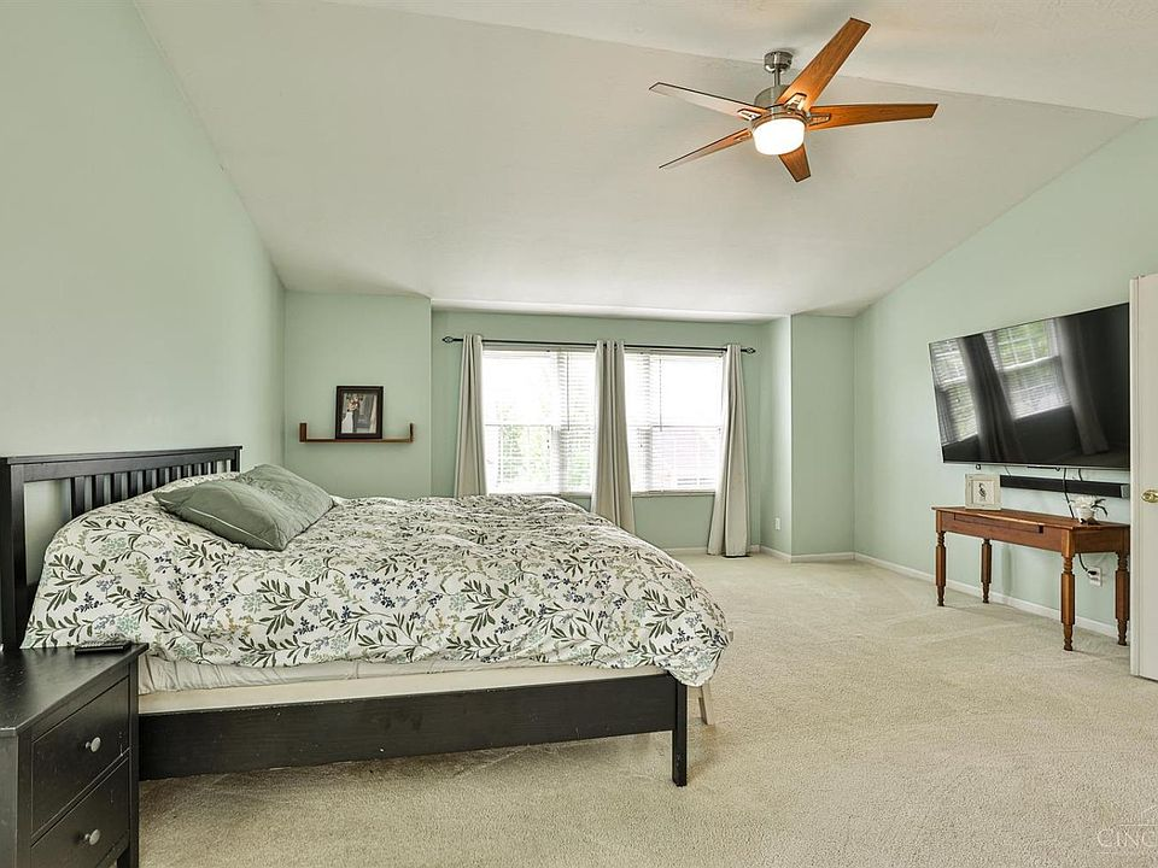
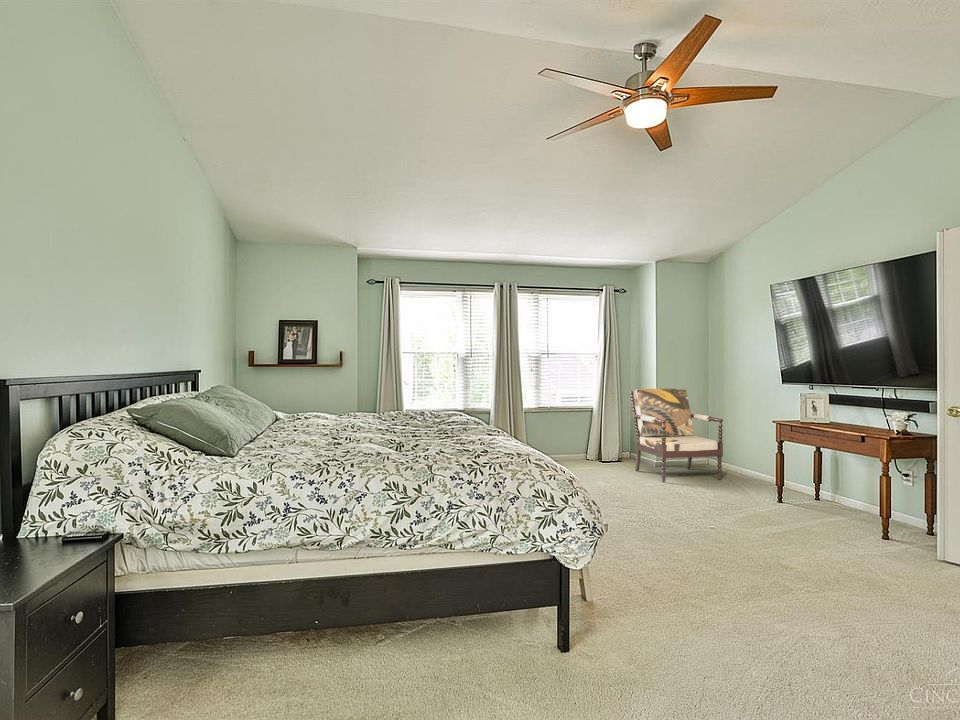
+ armchair (673, 431)
